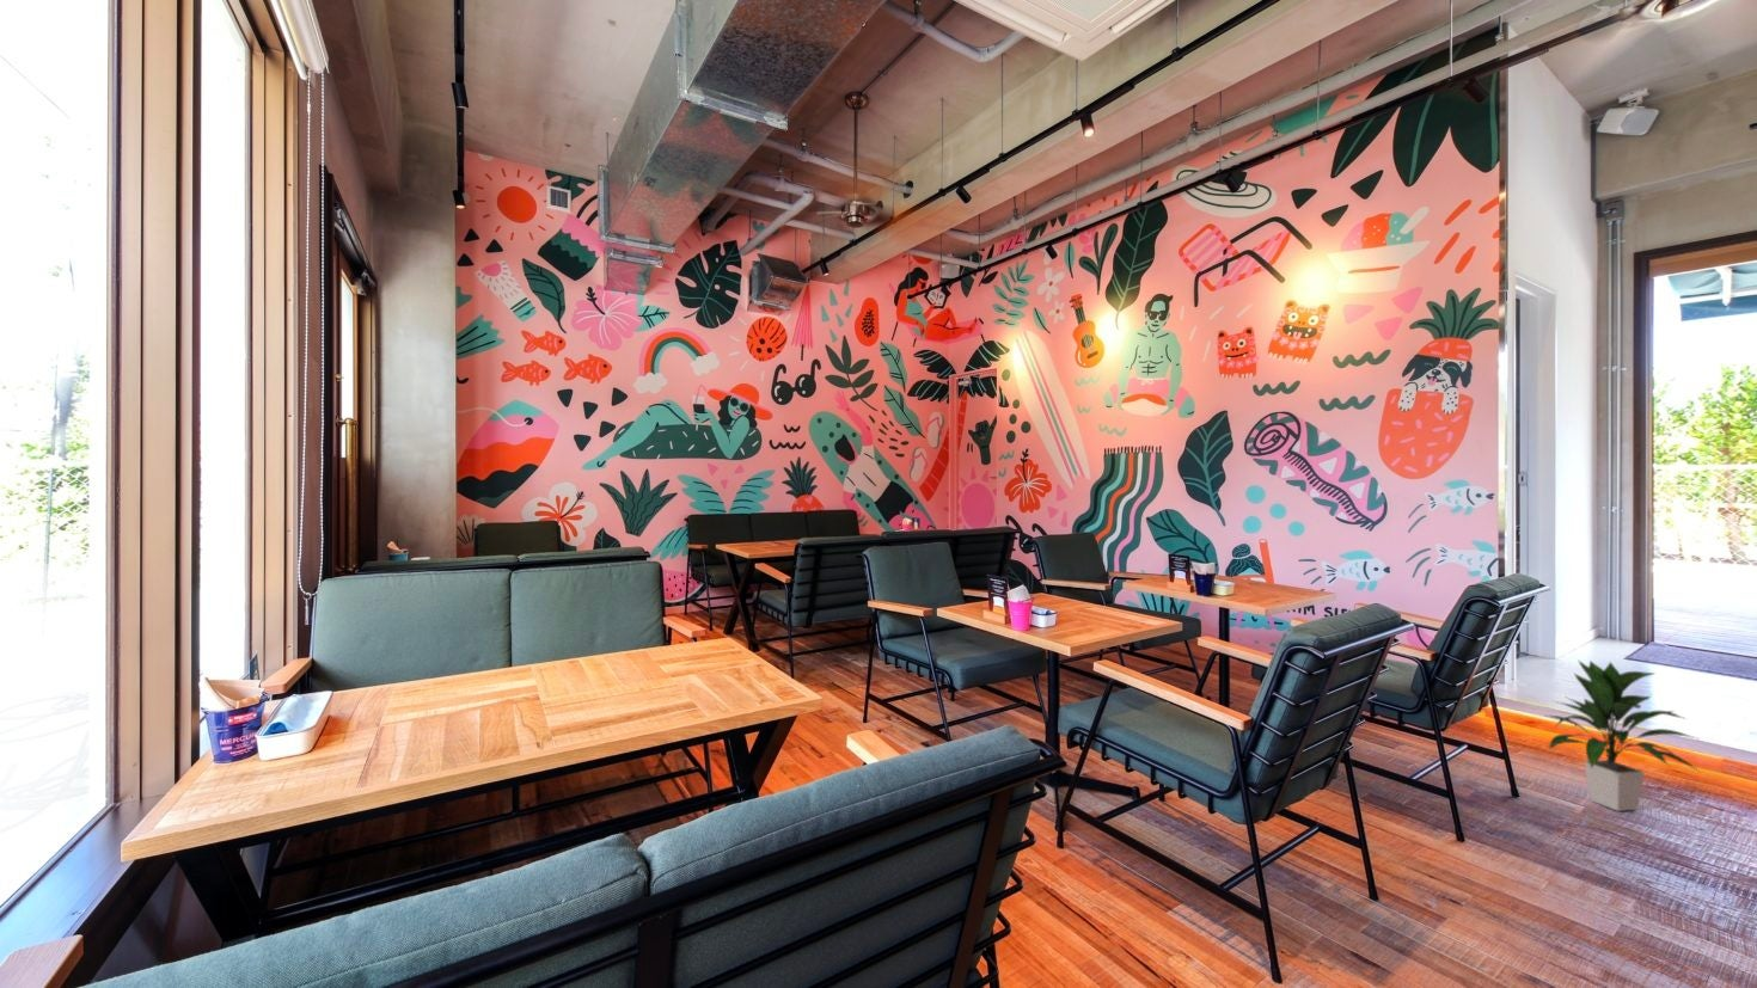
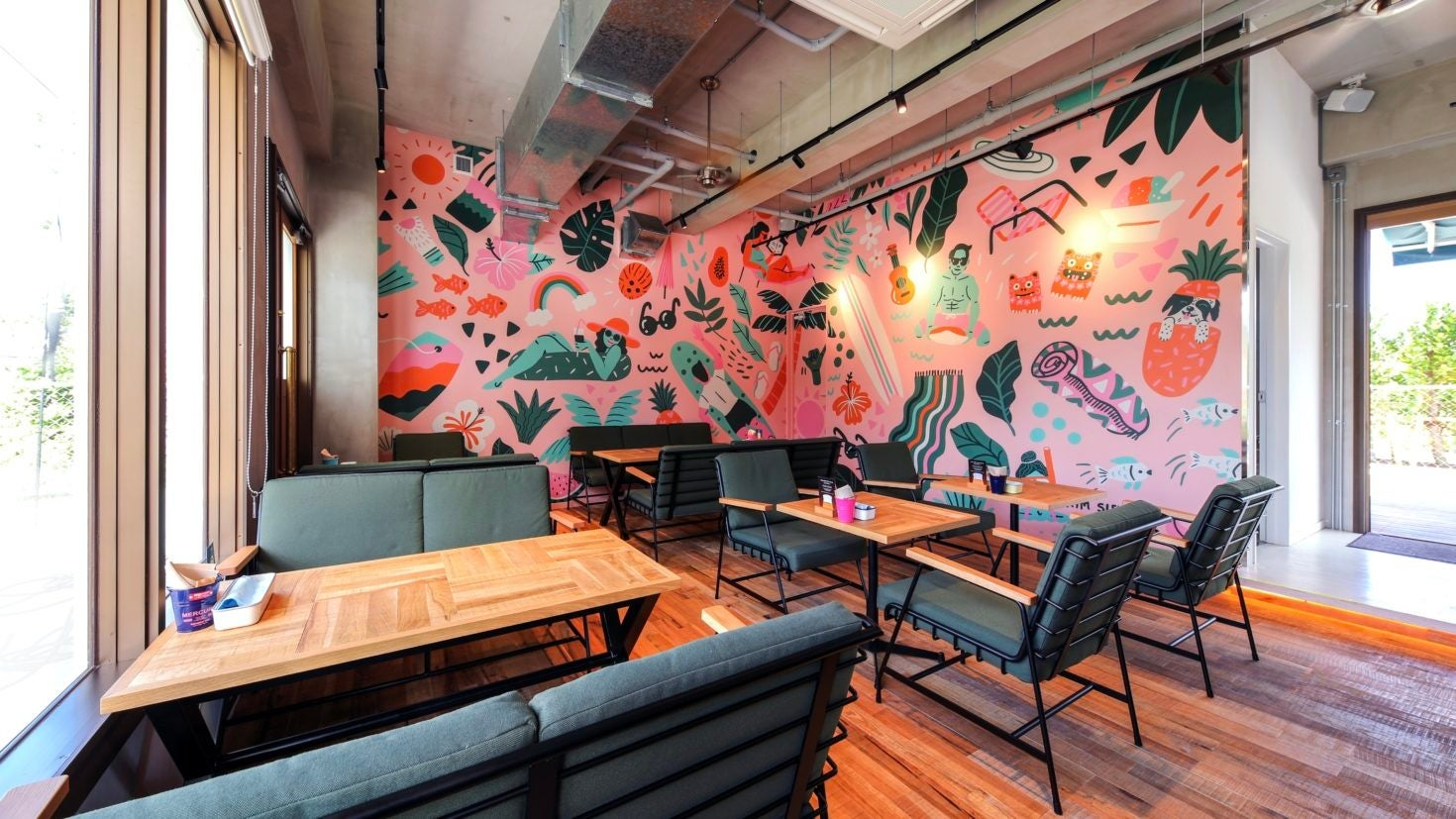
- indoor plant (1610, 730)
